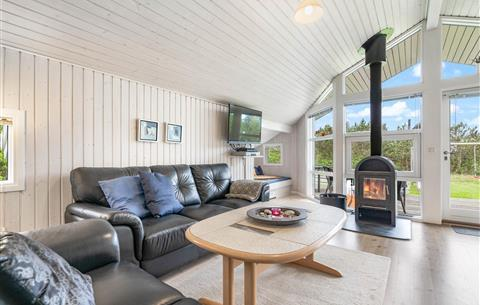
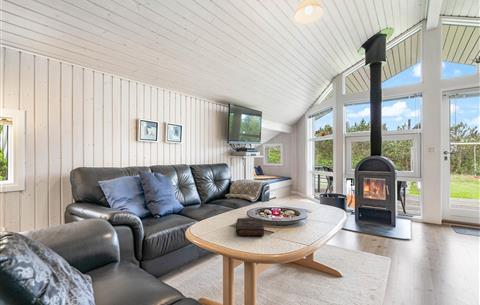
+ book (249, 226)
